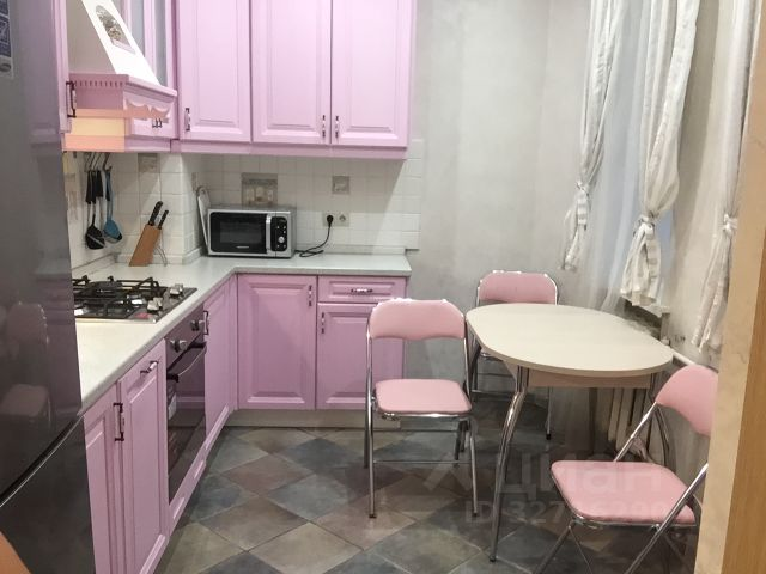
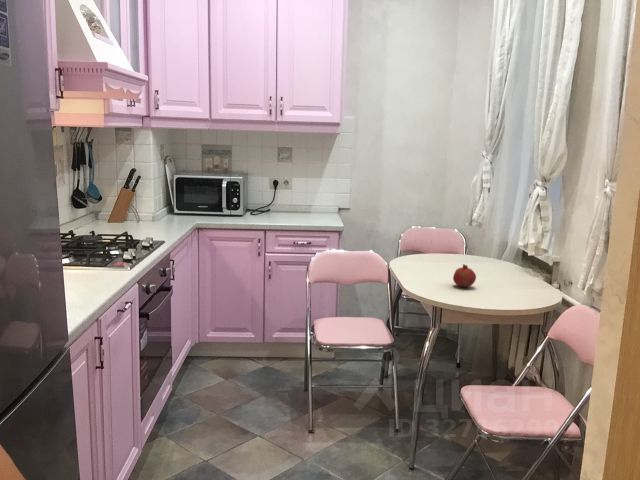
+ fruit (464, 275)
